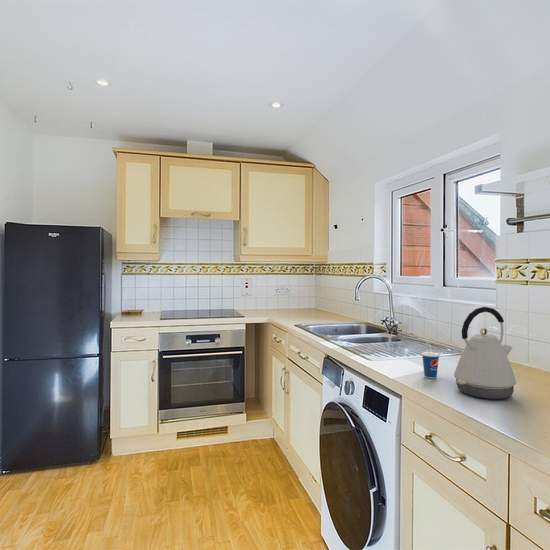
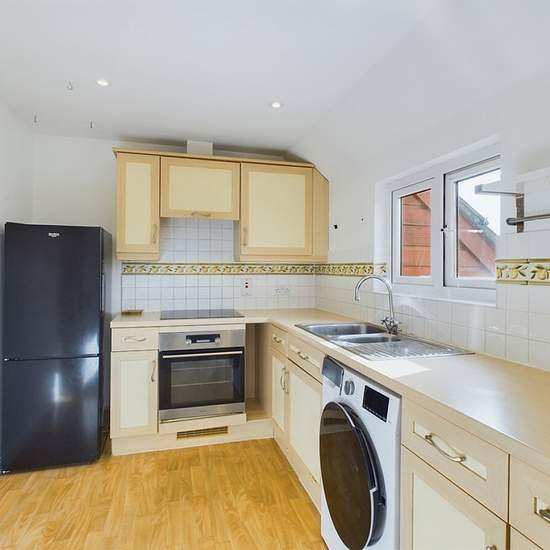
- cup (430, 358)
- kettle (485, 349)
